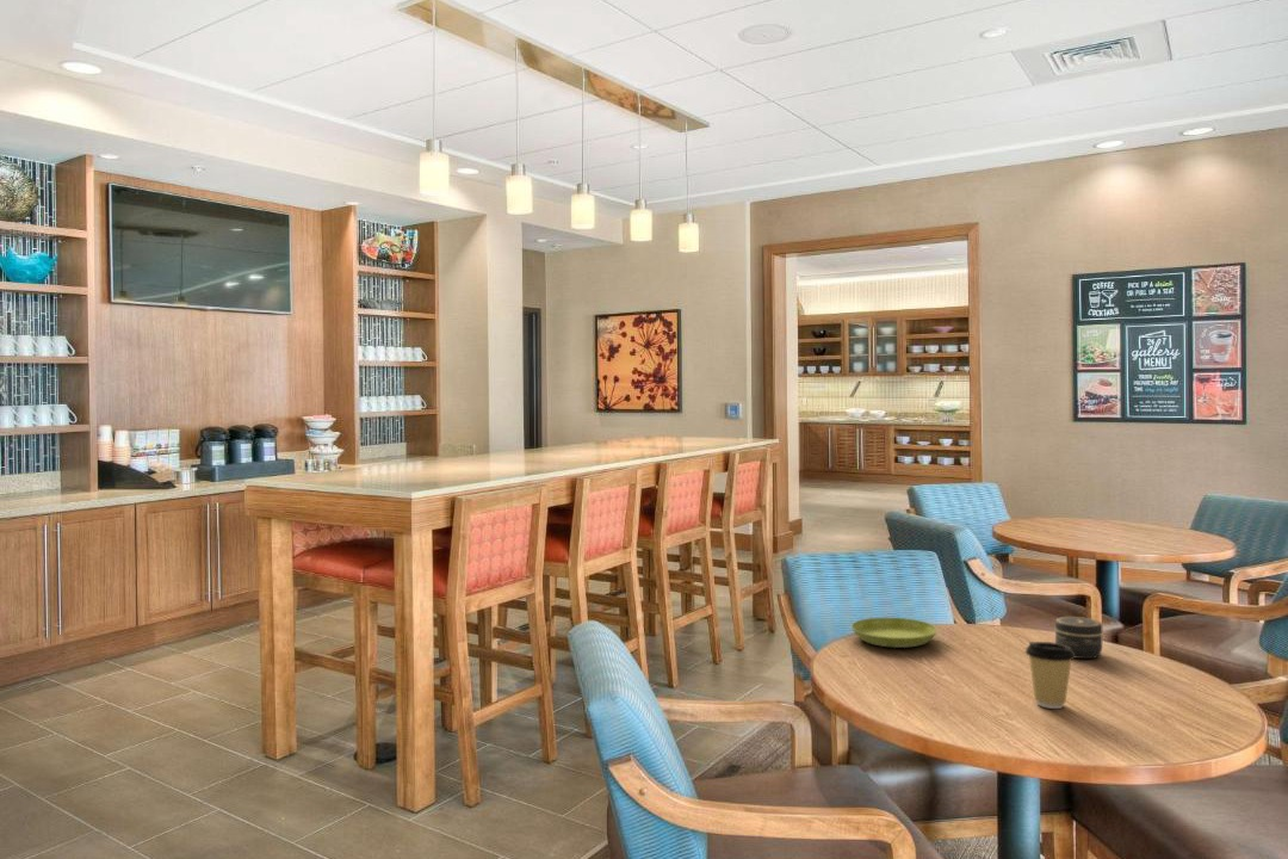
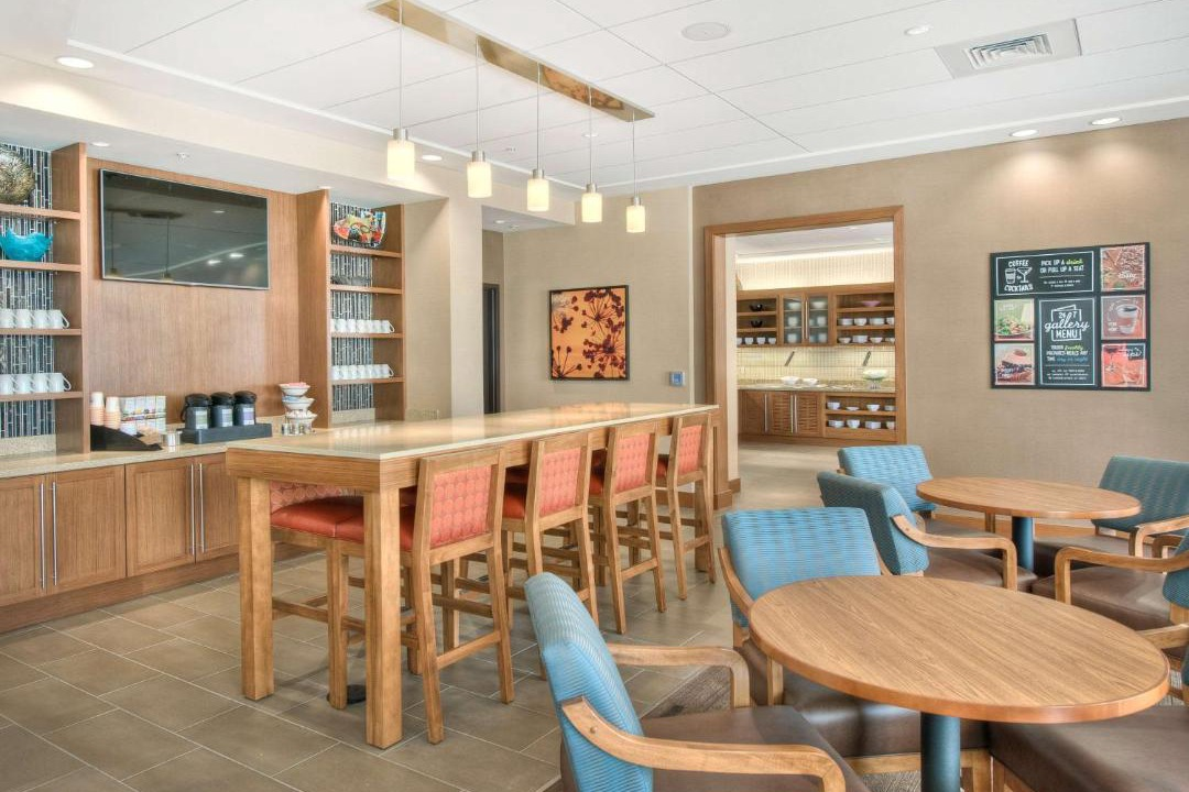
- saucer (893, 632)
- jar (1078, 637)
- coffee cup (1049, 674)
